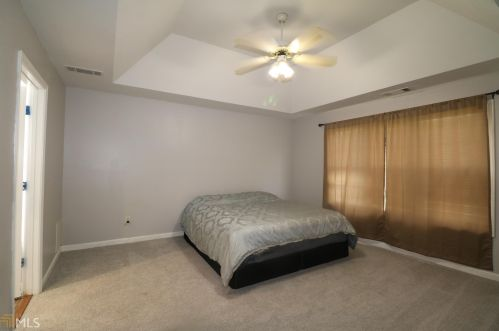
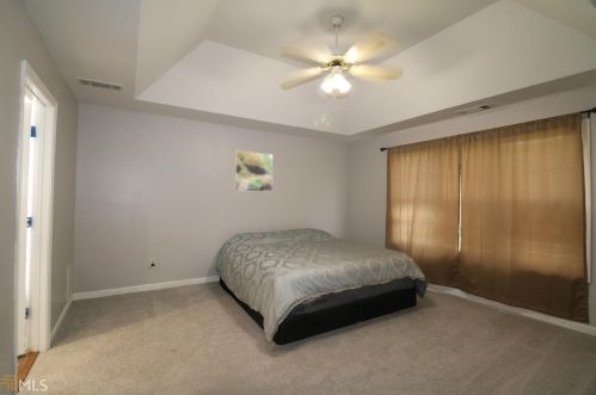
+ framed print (253, 172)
